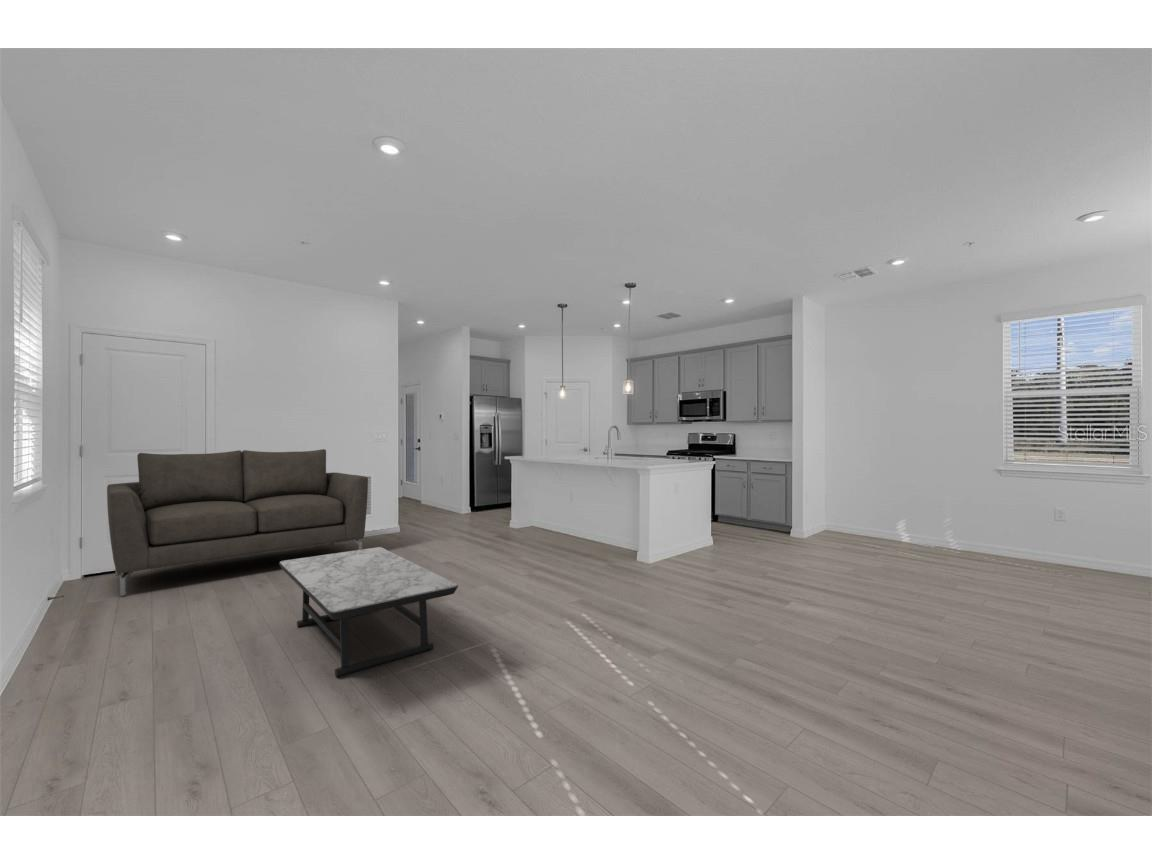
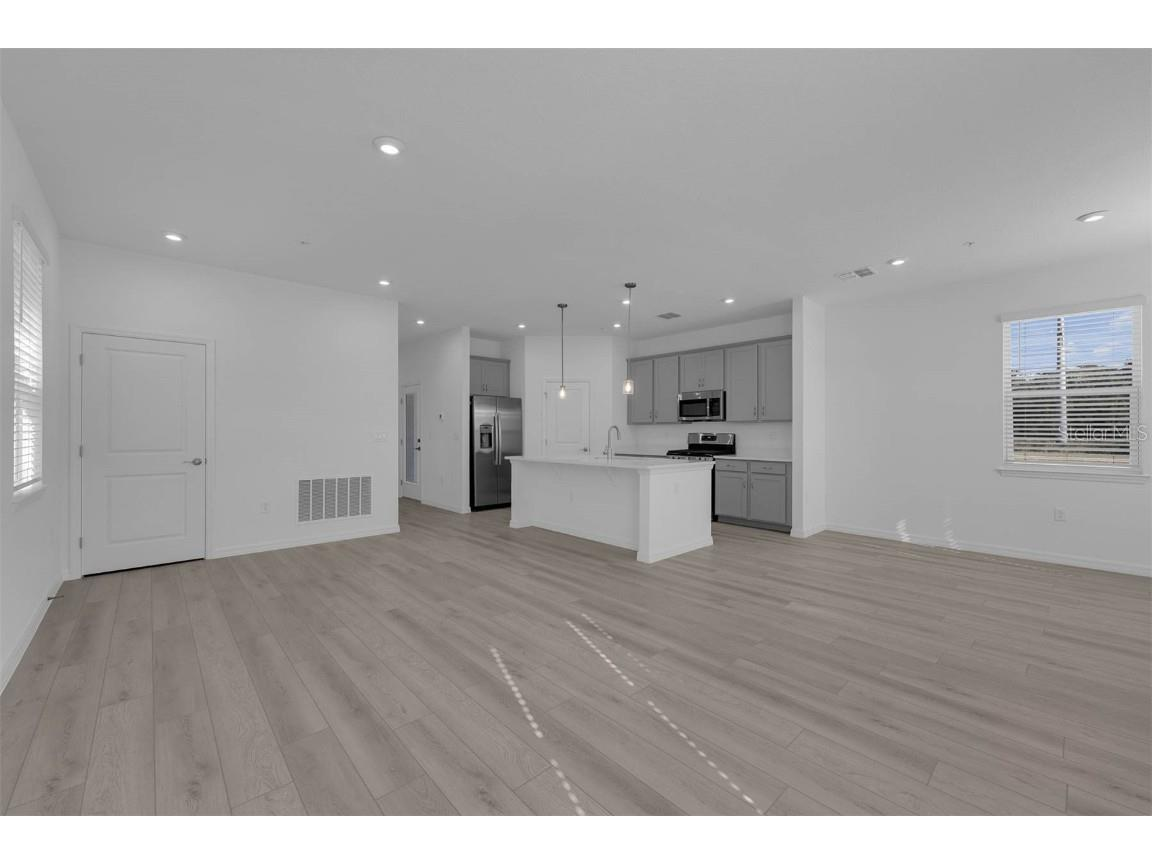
- coffee table (361, 604)
- sofa (247, 507)
